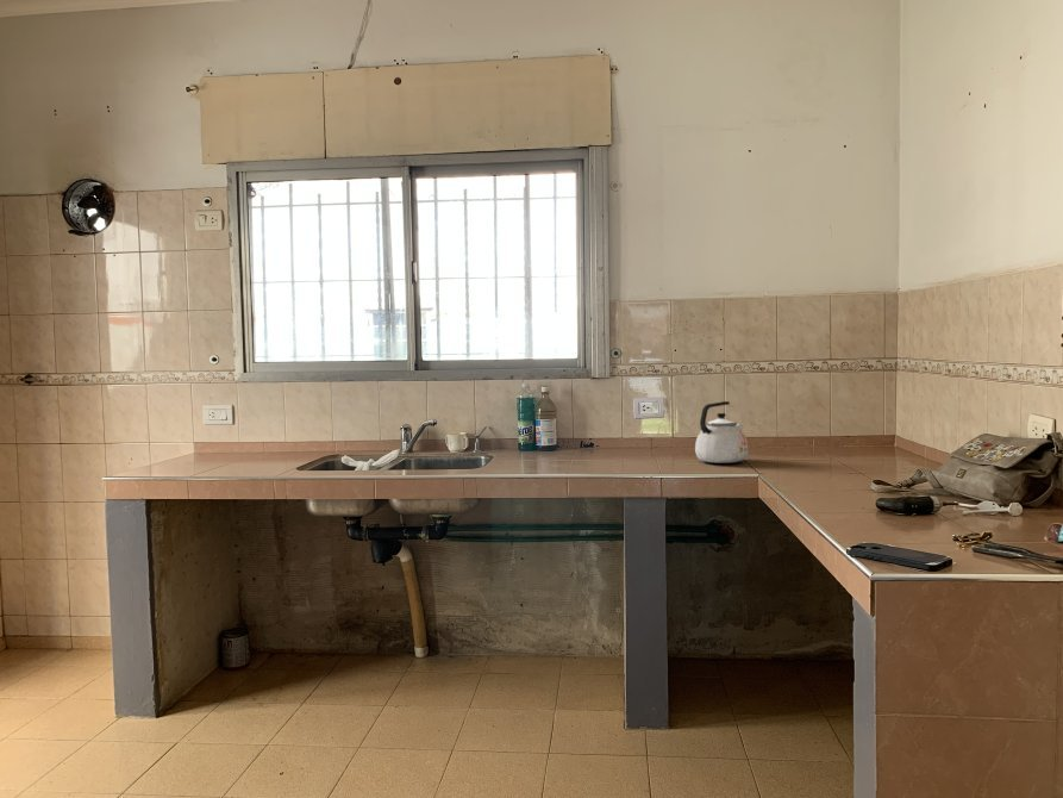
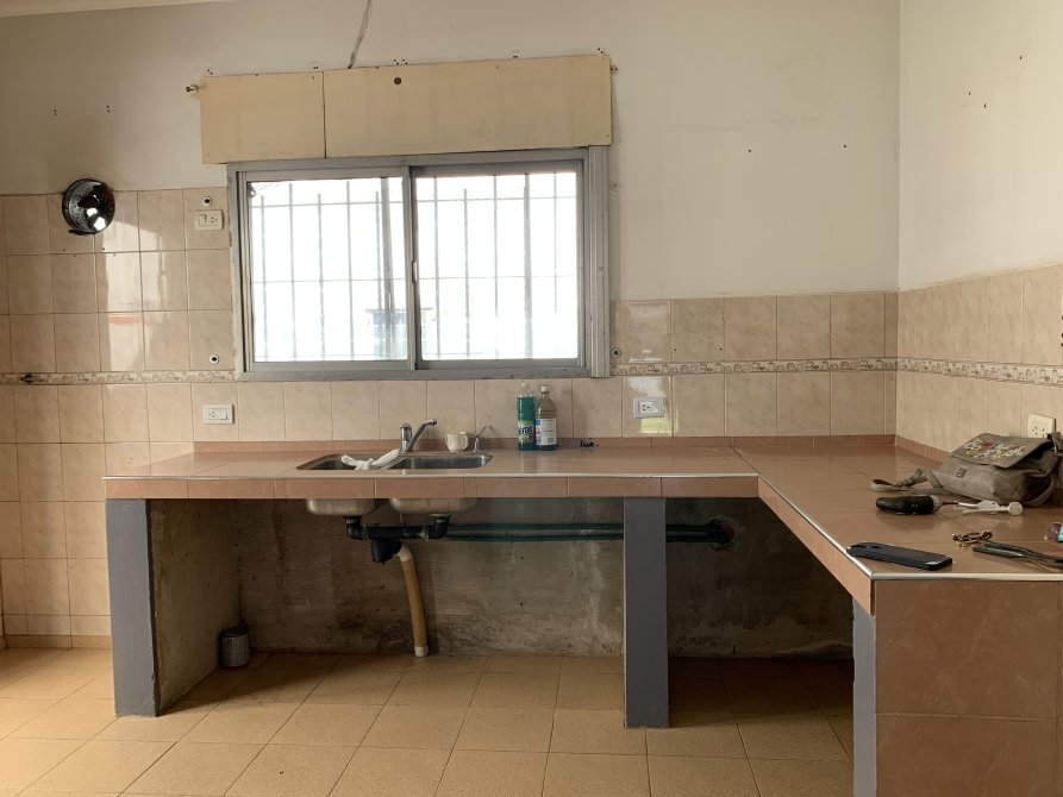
- kettle (721, 431)
